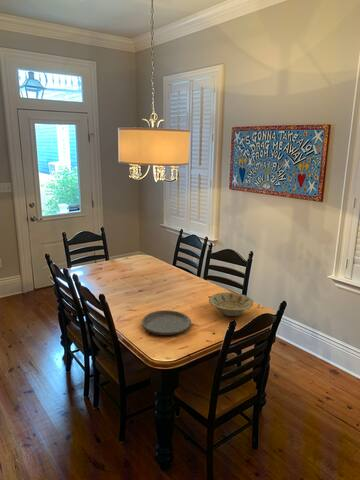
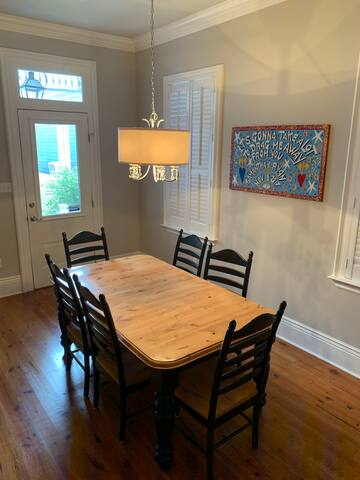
- bowl (230, 306)
- plate (166, 322)
